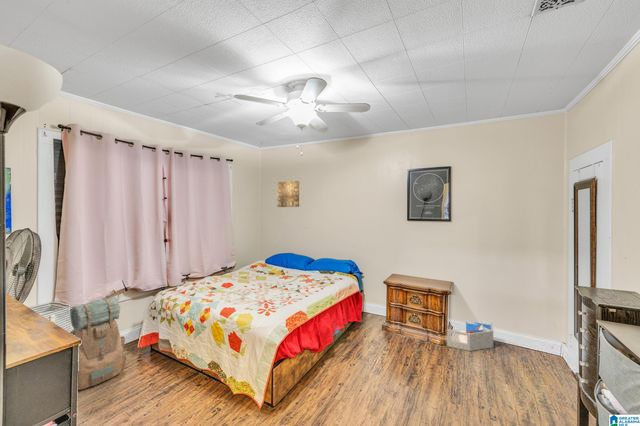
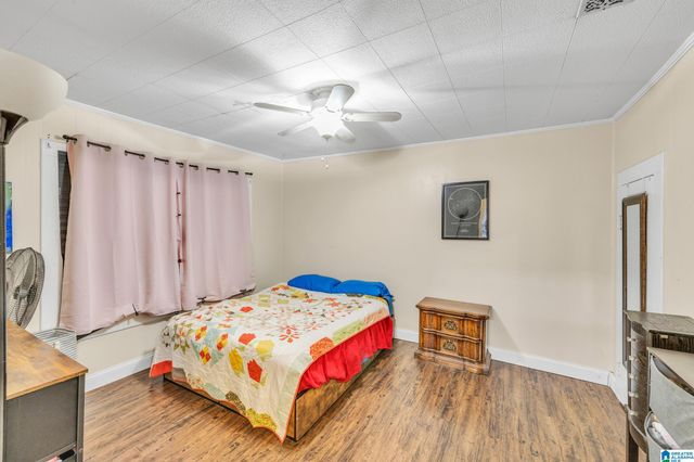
- storage bin (470, 334)
- wall art (288, 194)
- backpack (92, 338)
